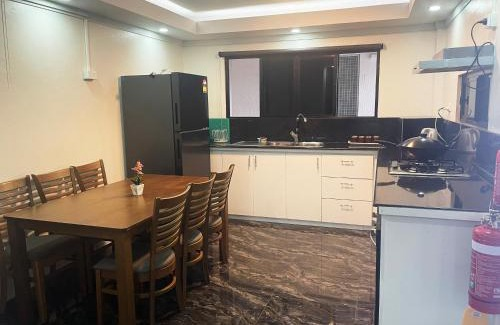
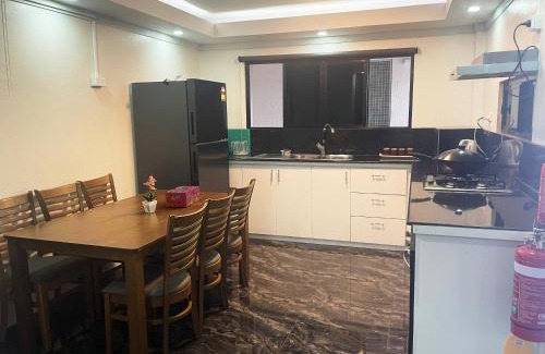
+ tissue box (183, 196)
